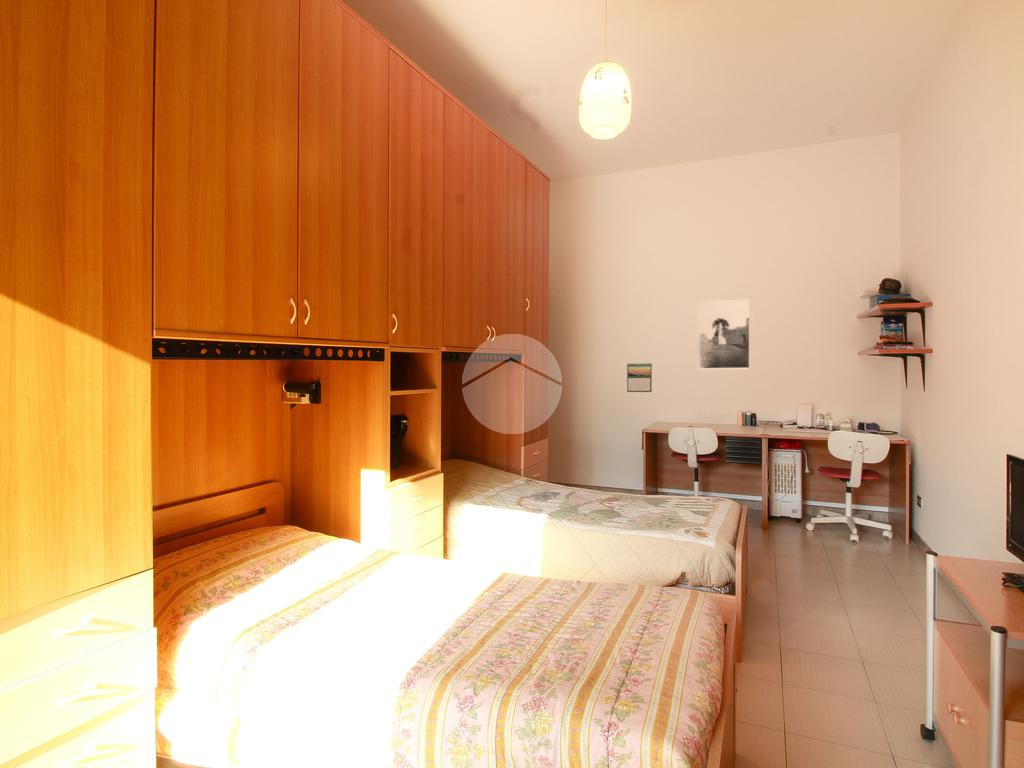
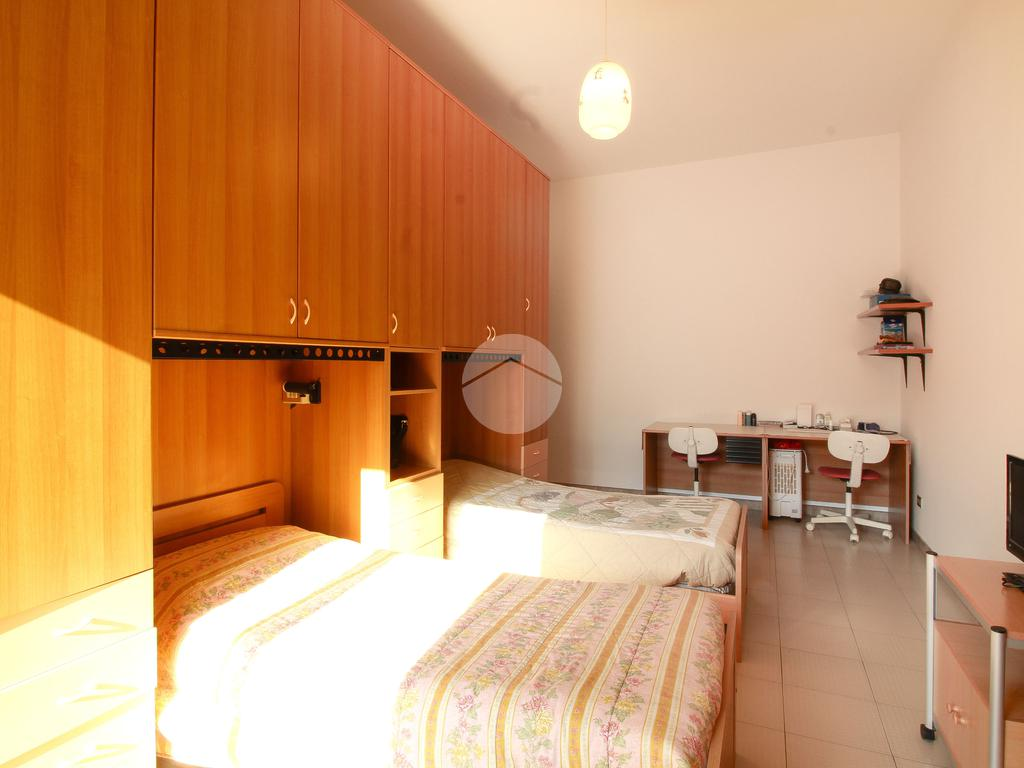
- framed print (723, 335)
- calendar (639, 377)
